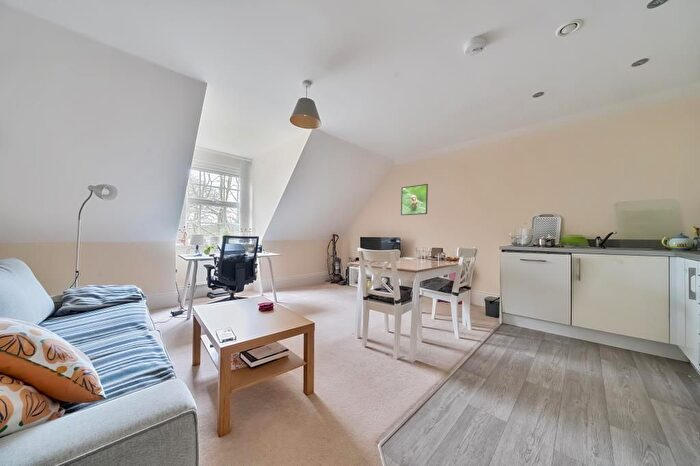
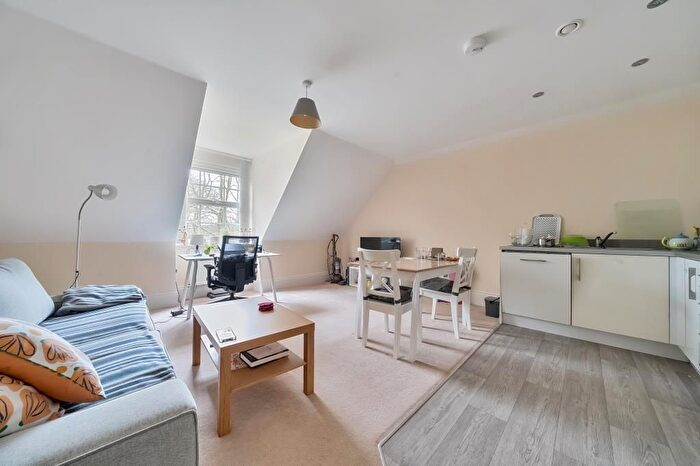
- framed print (413, 200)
